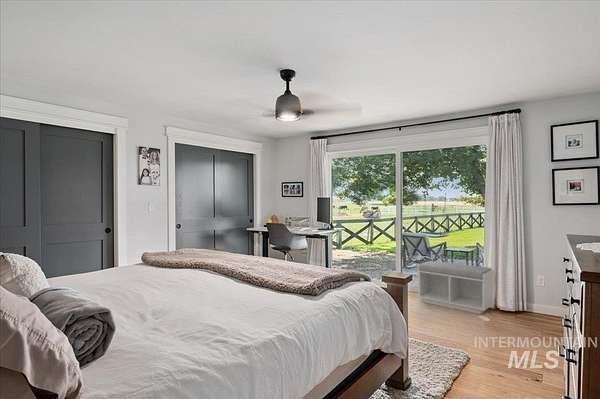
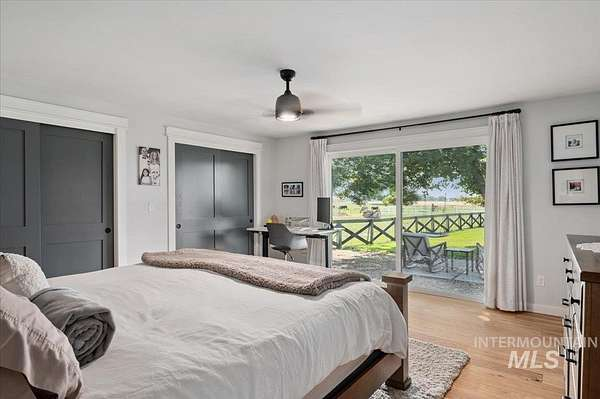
- bench (454, 284)
